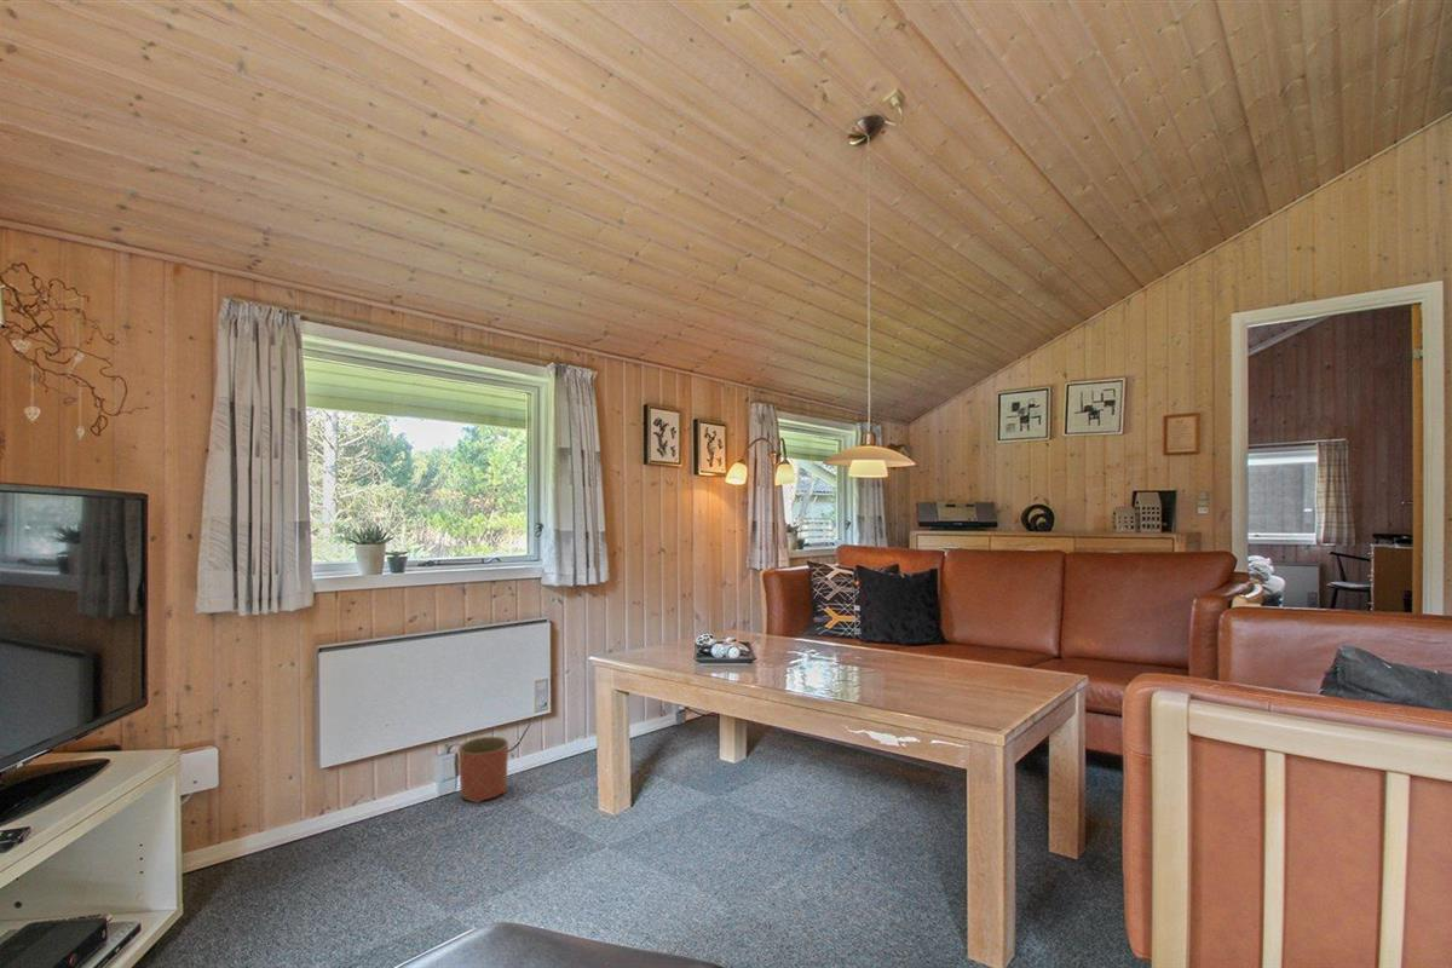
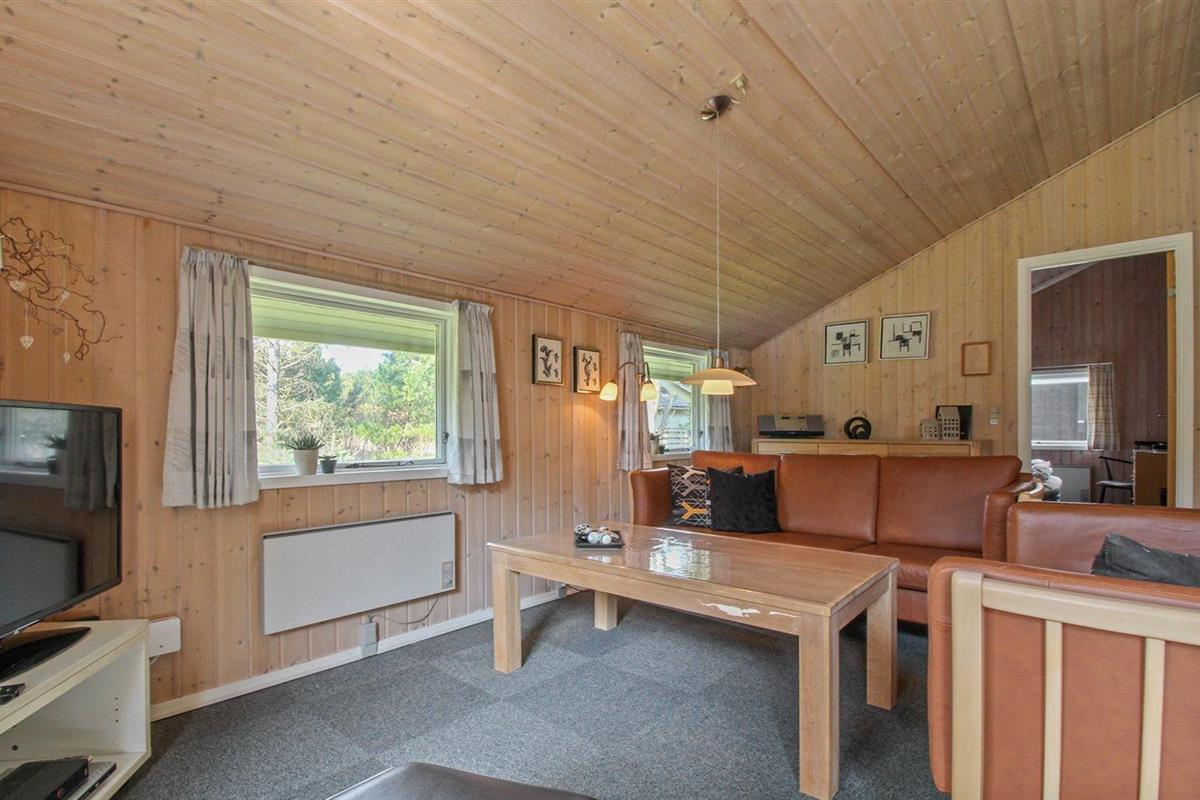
- planter (483, 768)
